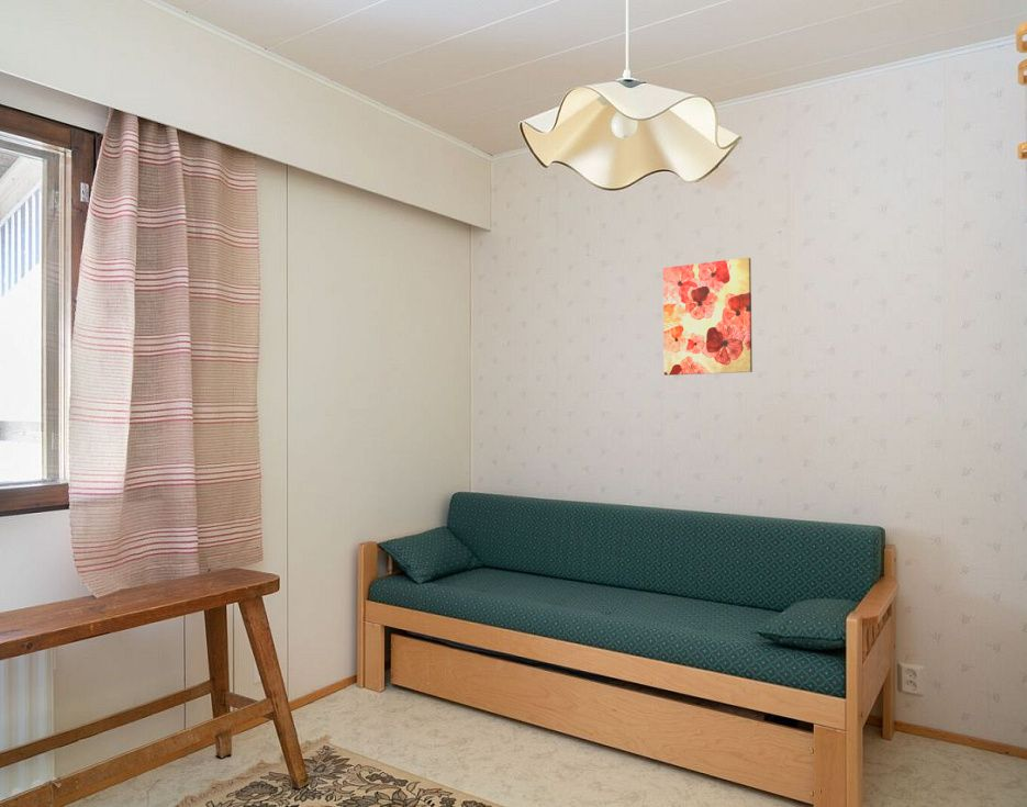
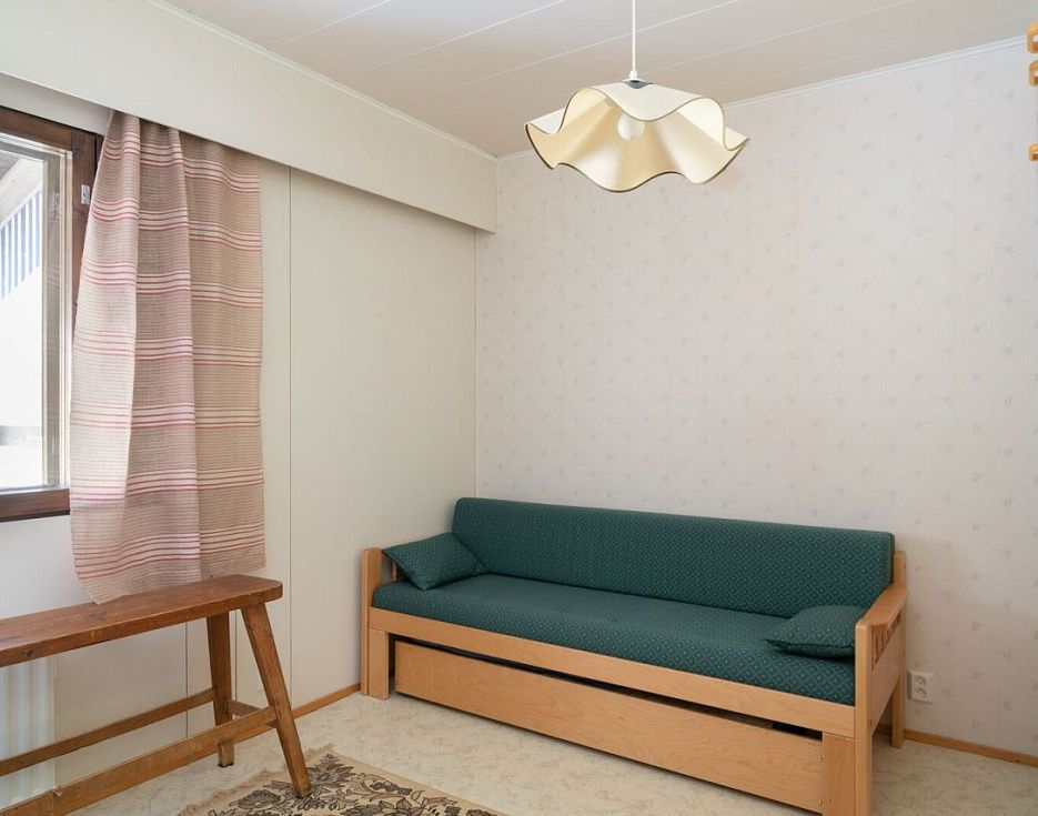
- wall art (705, 317)
